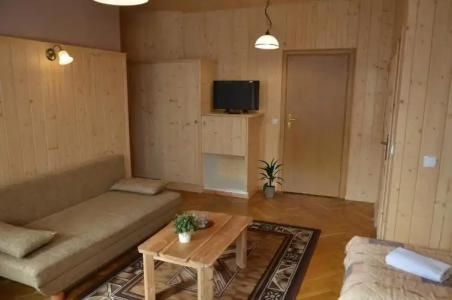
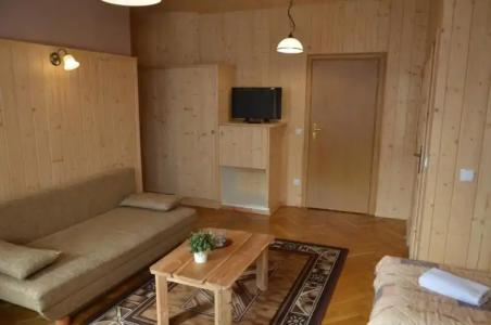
- indoor plant (269, 177)
